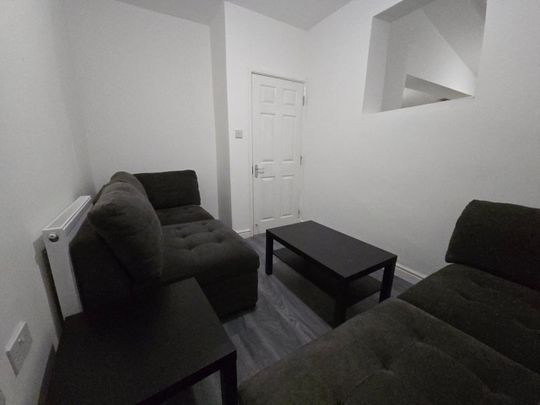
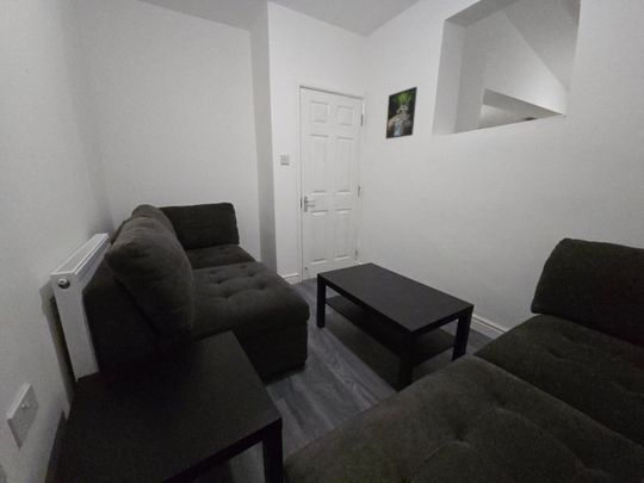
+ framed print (400, 114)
